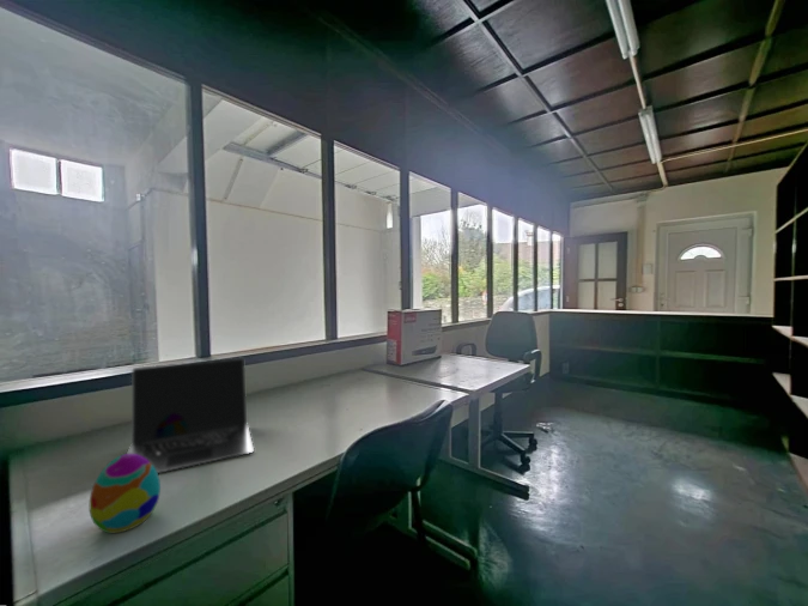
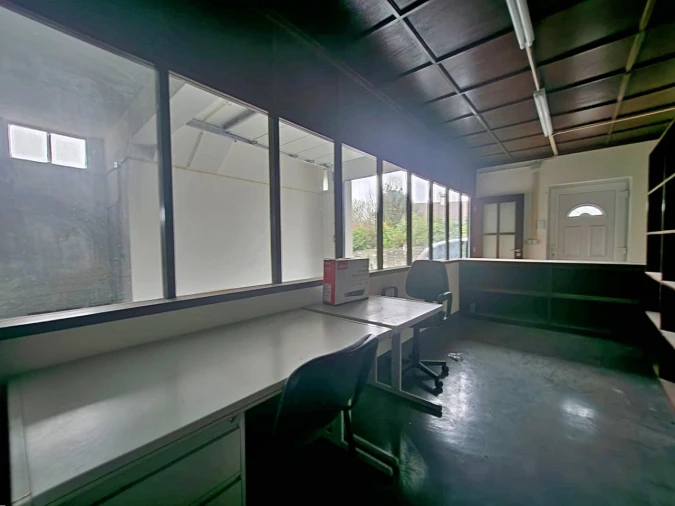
- laptop (190, 408)
- decorative egg (126, 487)
